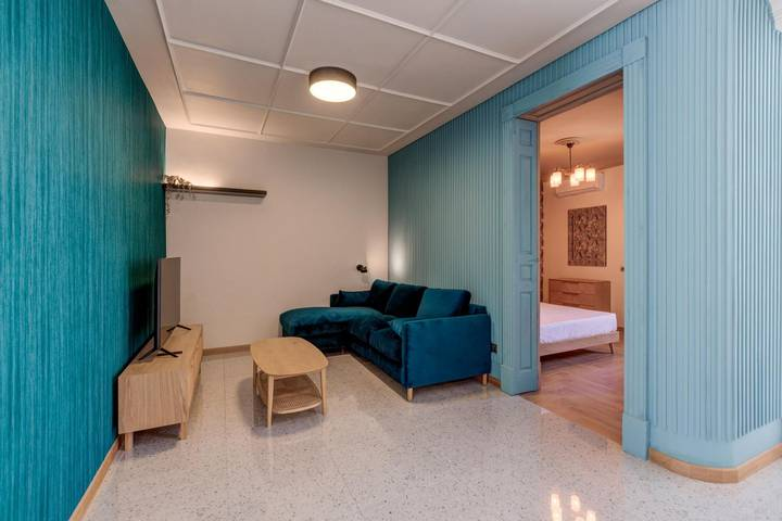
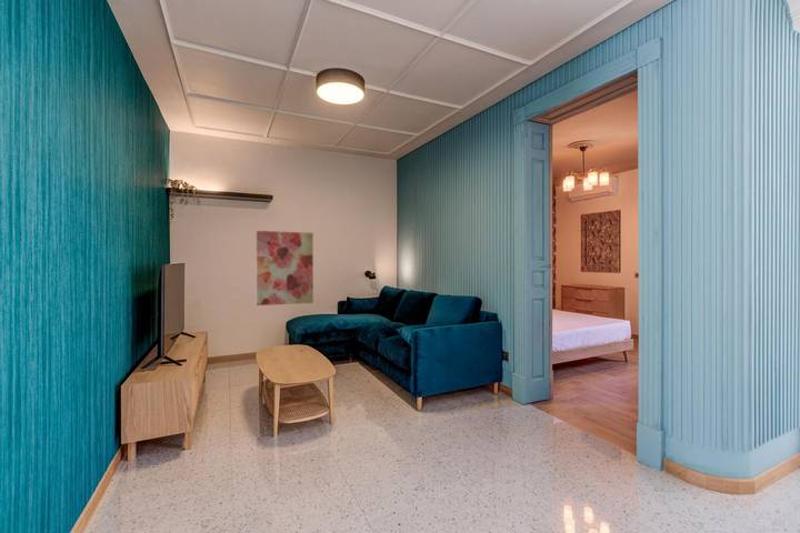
+ wall art (286, 268)
